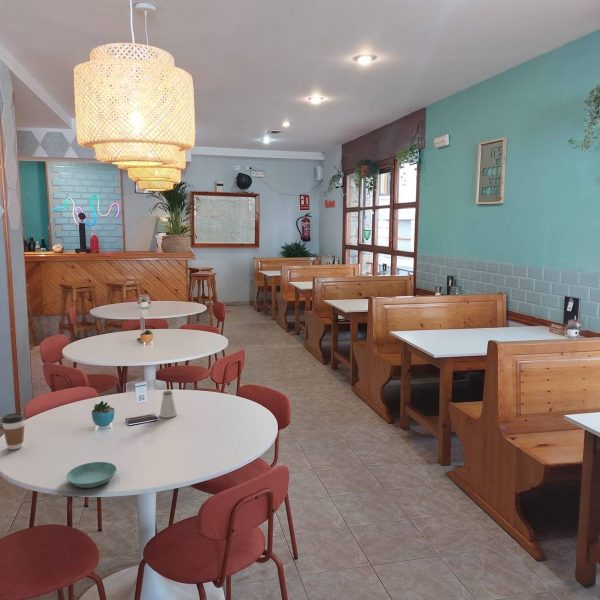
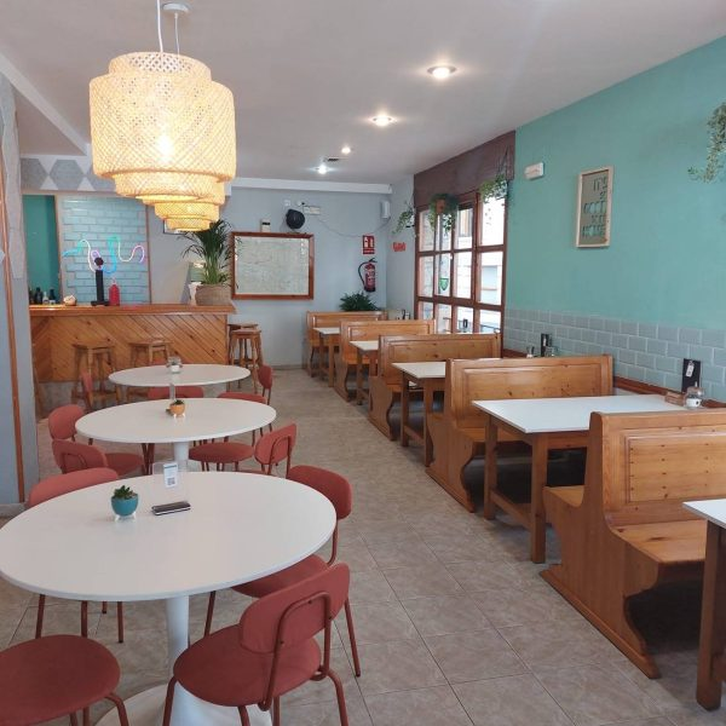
- saltshaker (168, 403)
- coffee cup (14, 431)
- saucer (92, 475)
